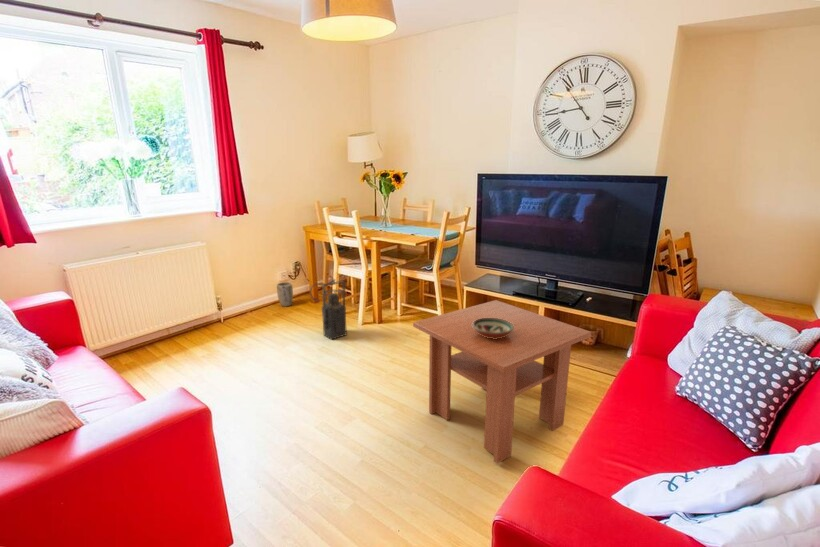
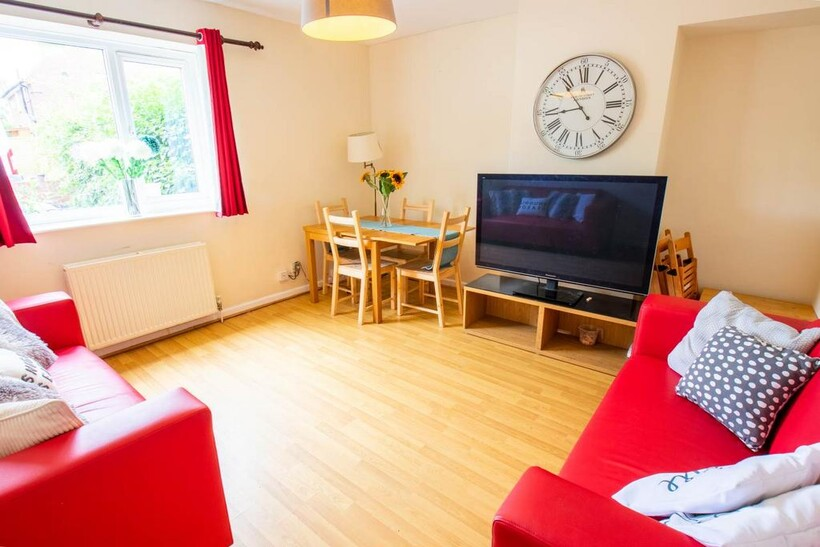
- coffee table (496, 373)
- plant pot (285, 294)
- decorative bowl (492, 329)
- lantern (327, 308)
